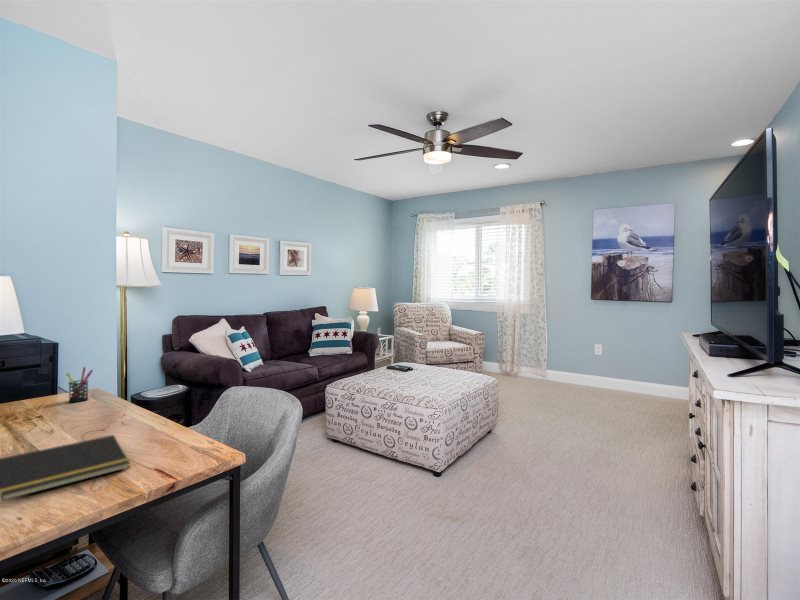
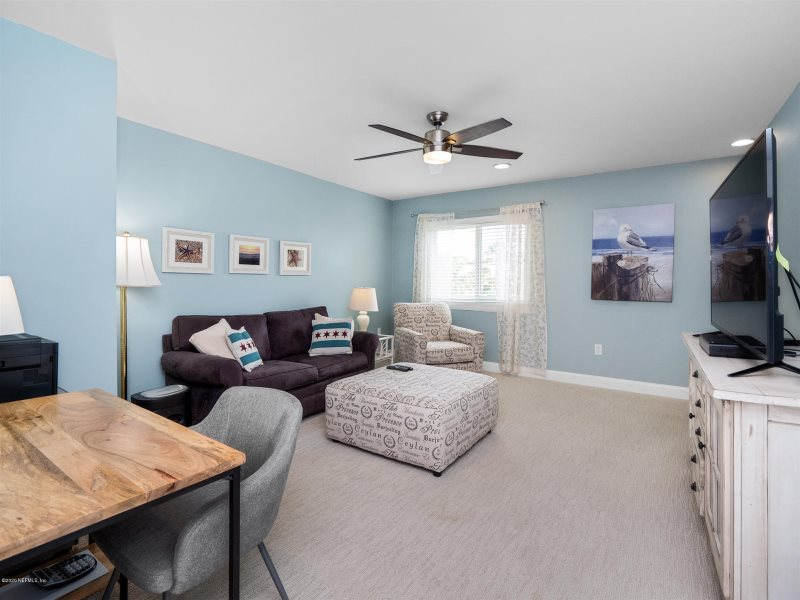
- notepad (65, 463)
- pen holder (77, 384)
